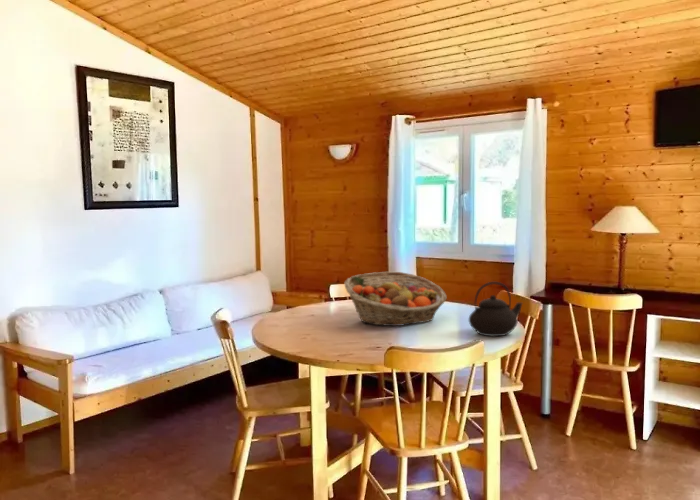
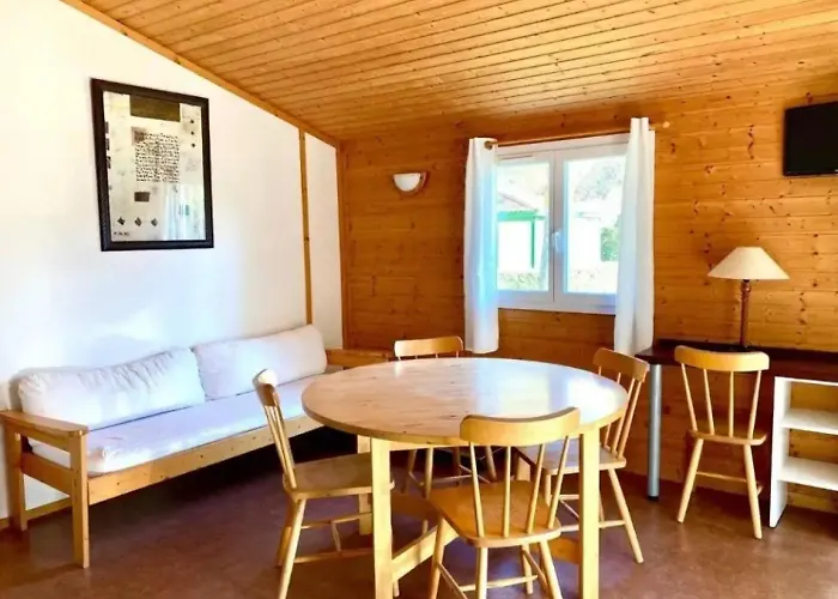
- fruit basket (395, 297)
- teapot (497, 307)
